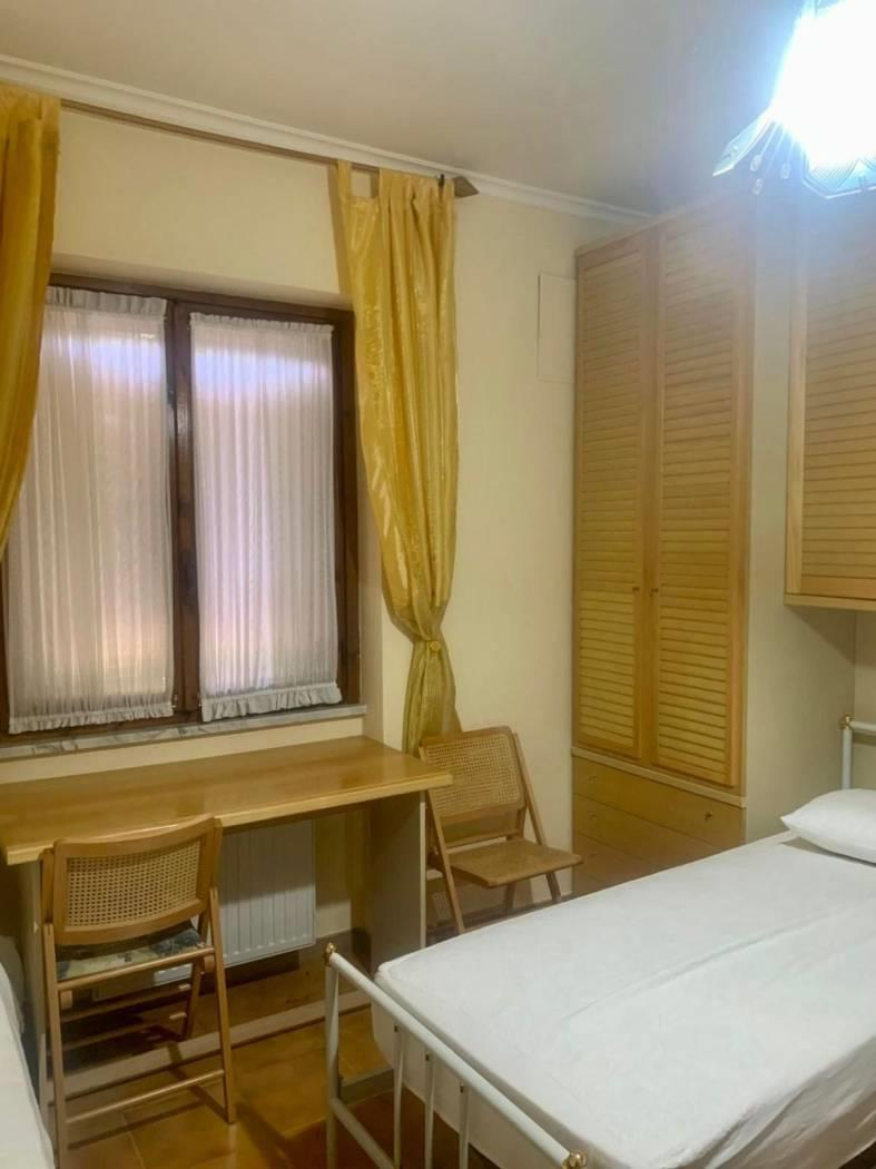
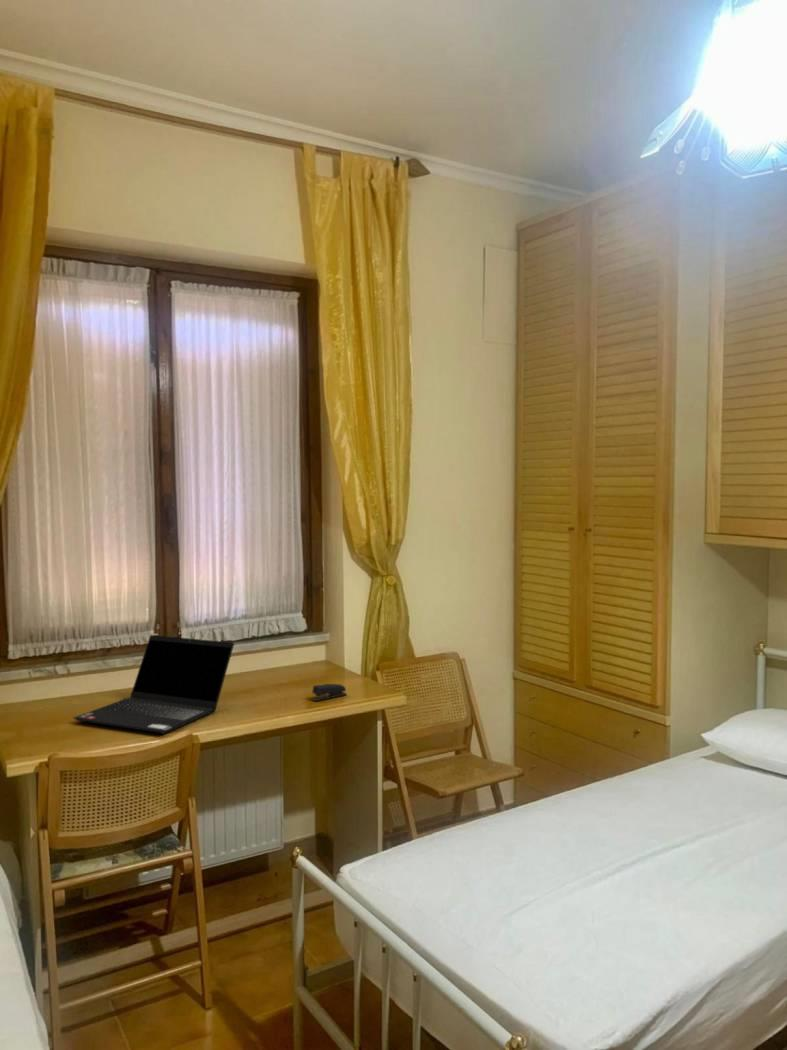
+ stapler (329, 690)
+ laptop computer (156, 681)
